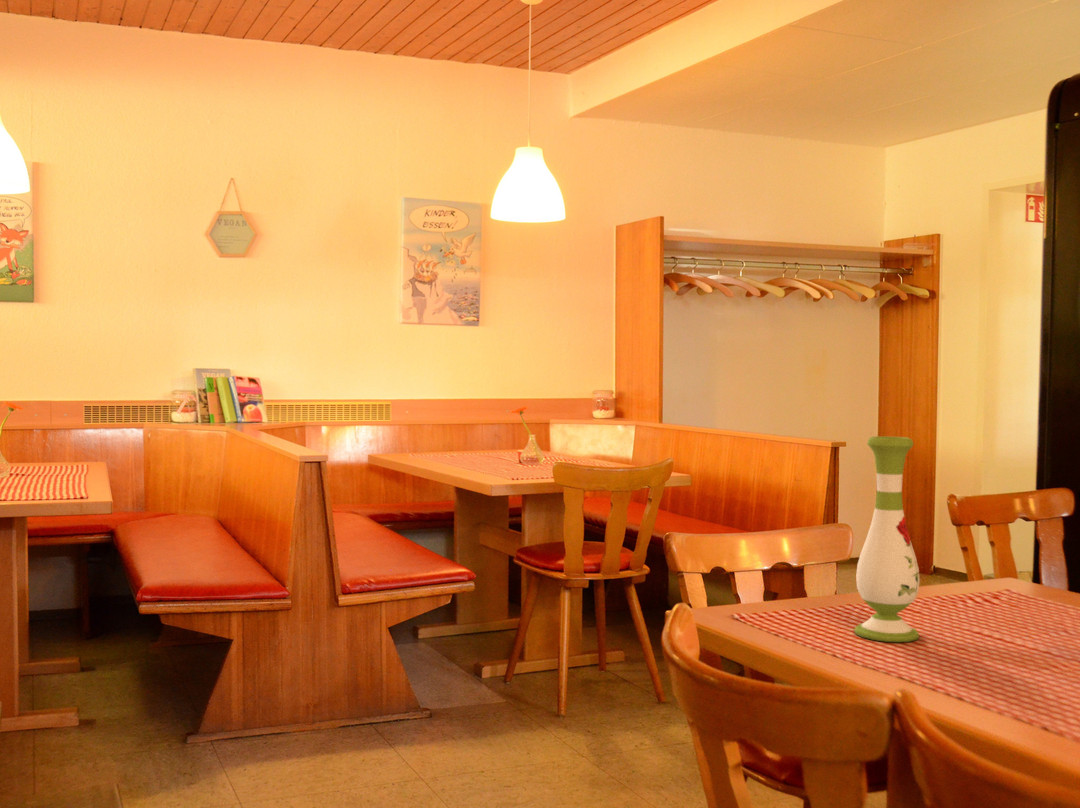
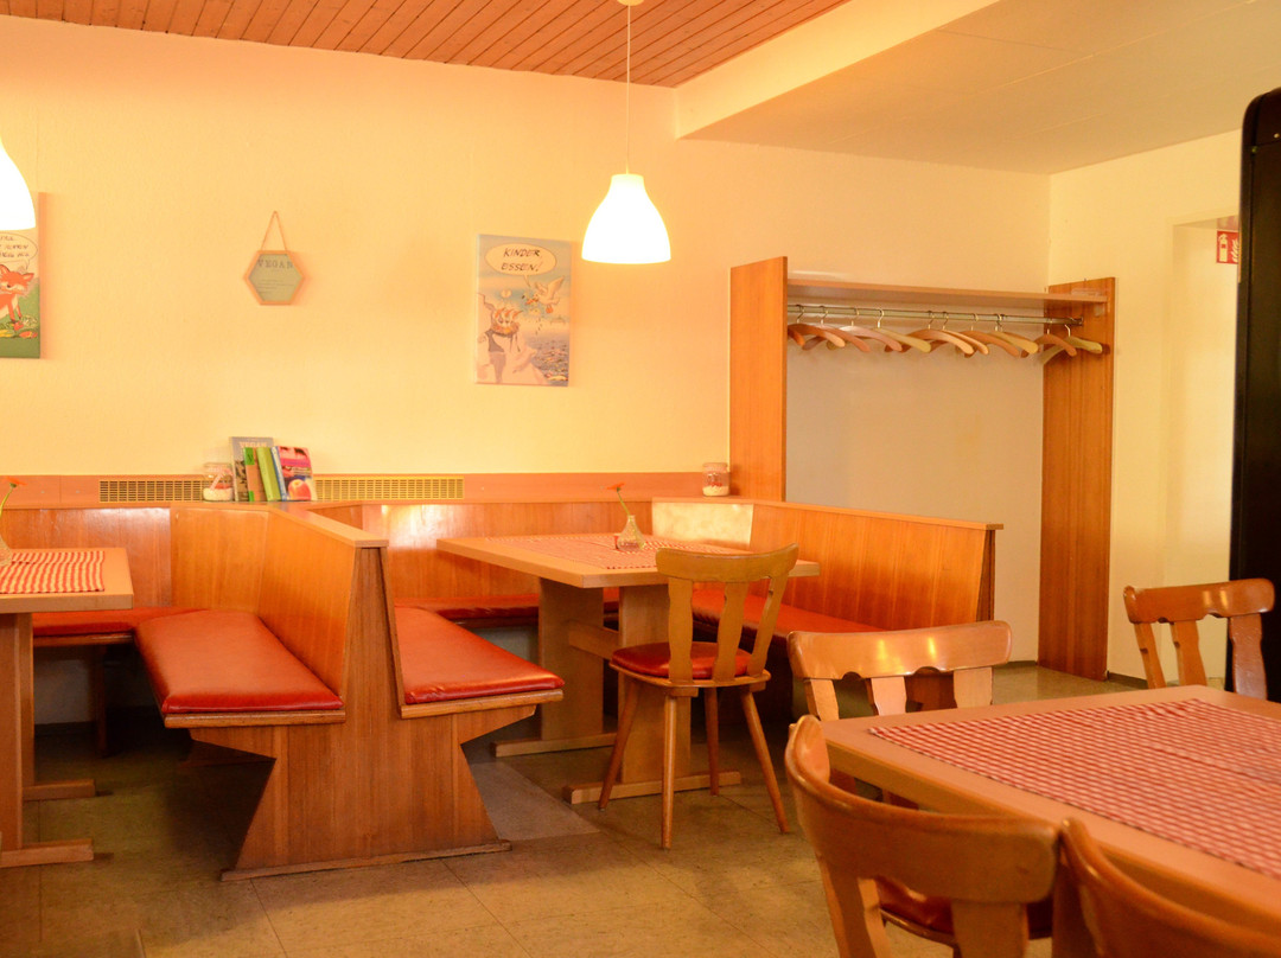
- vase (888, 536)
